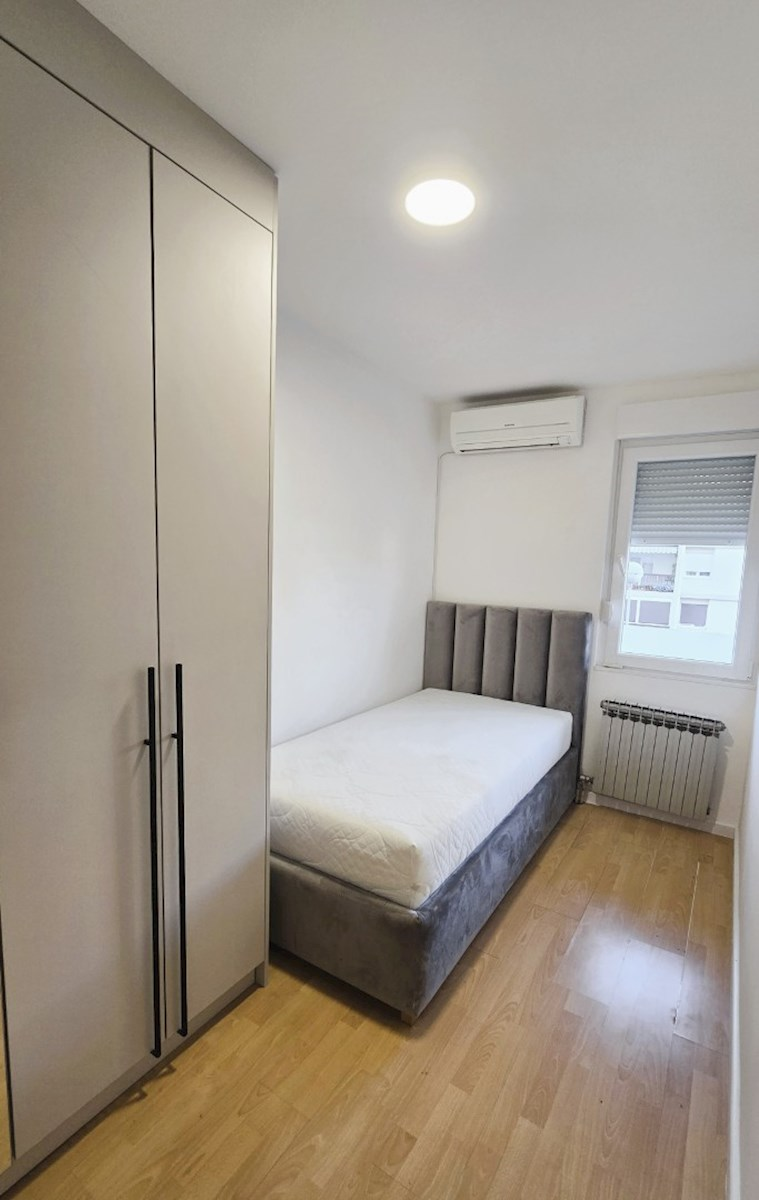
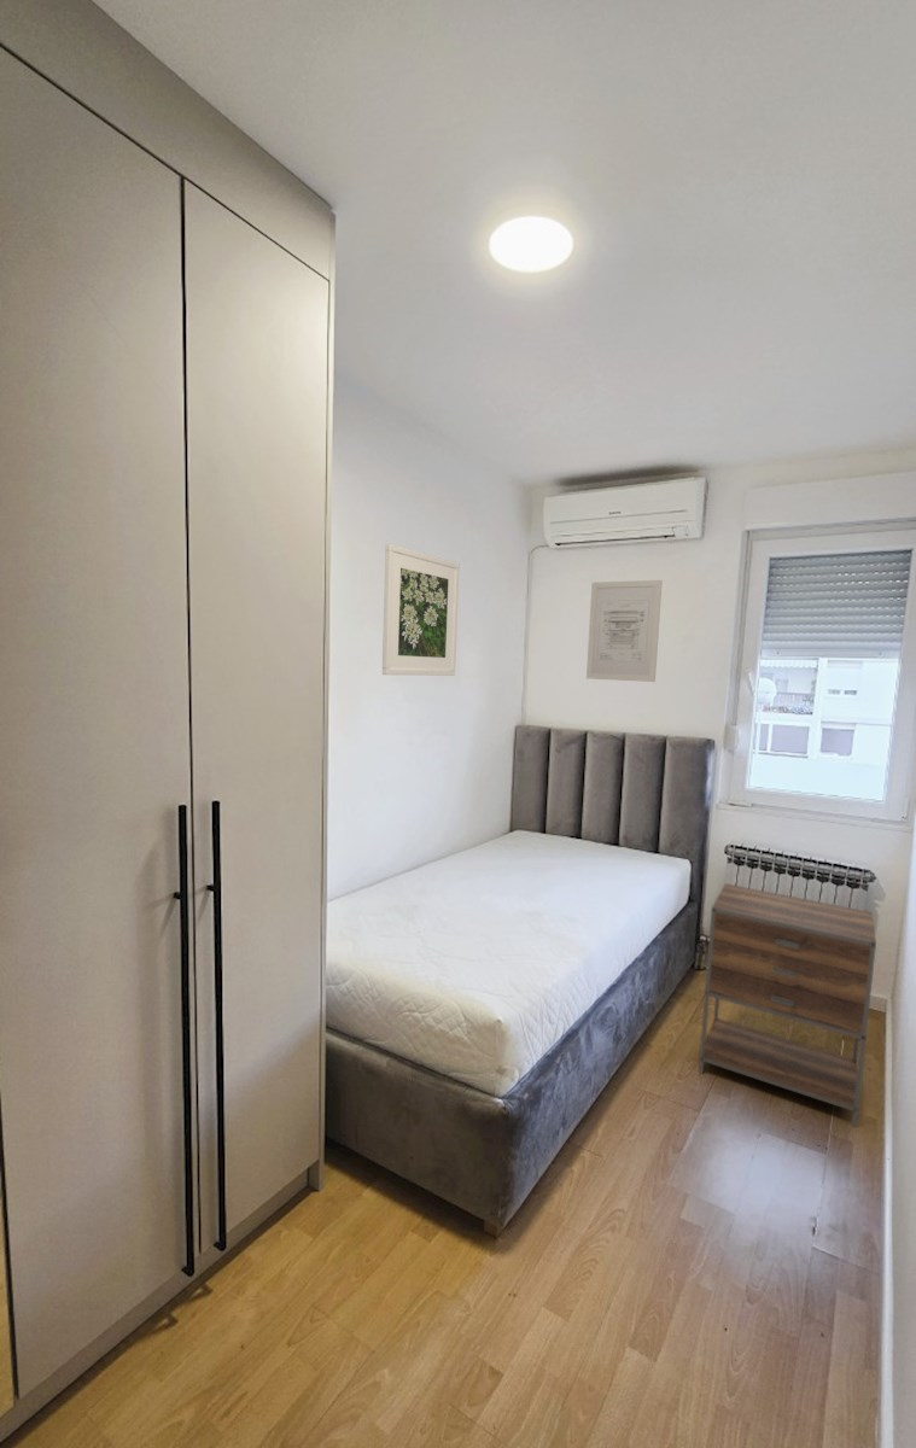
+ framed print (422, 615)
+ nightstand (783, 994)
+ wall art (623, 631)
